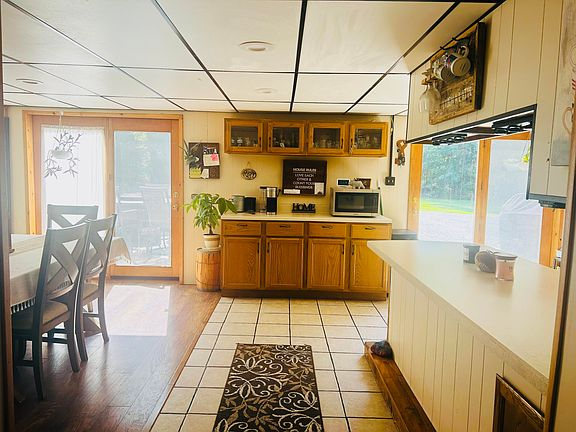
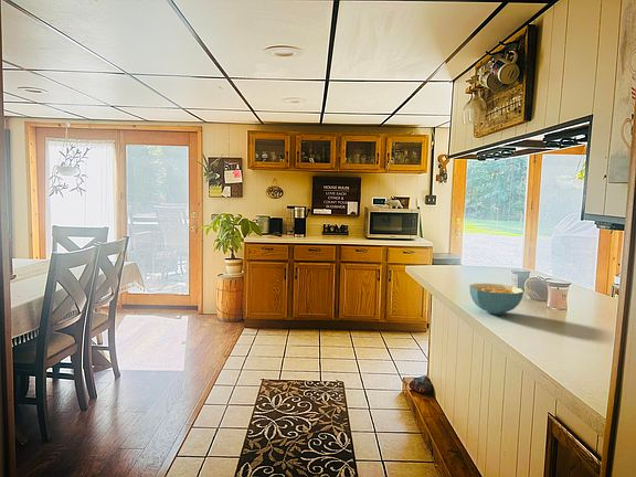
+ cereal bowl (495, 300)
